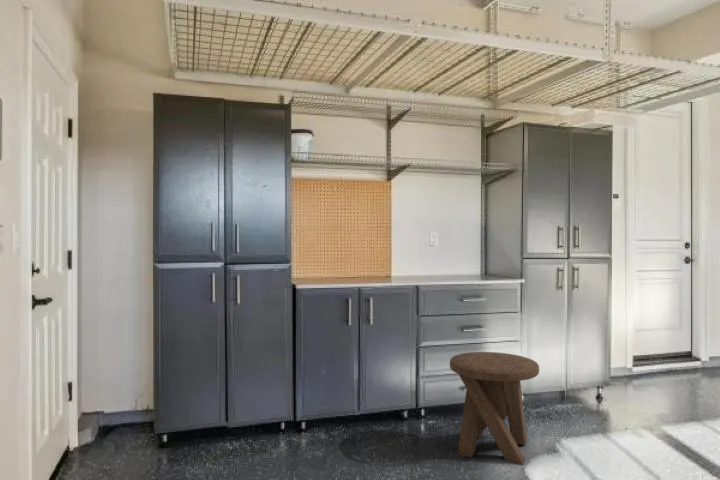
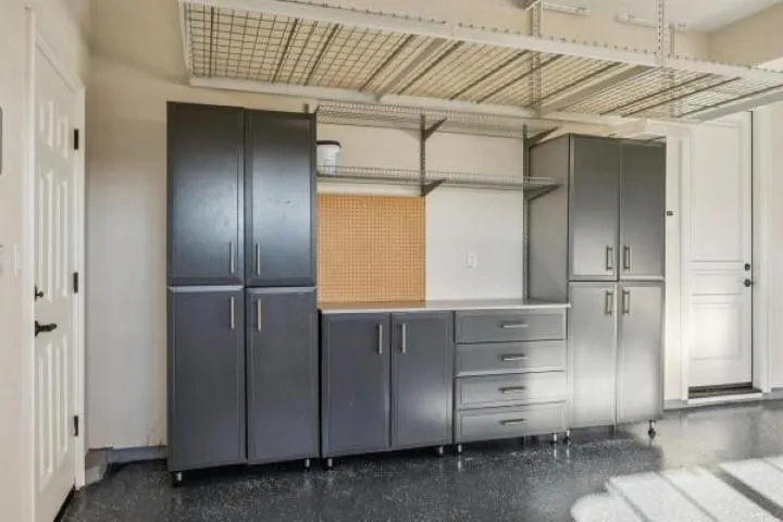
- music stool (493, 404)
